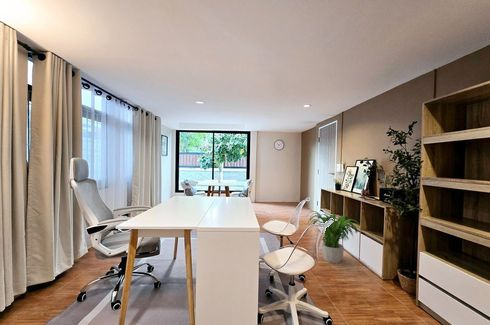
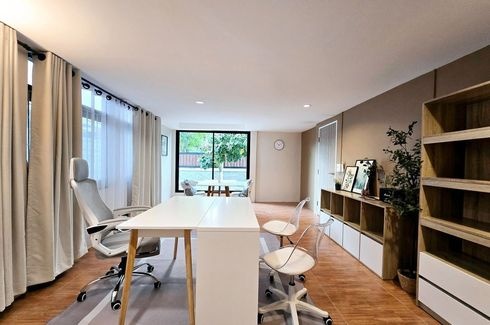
- potted plant (333, 237)
